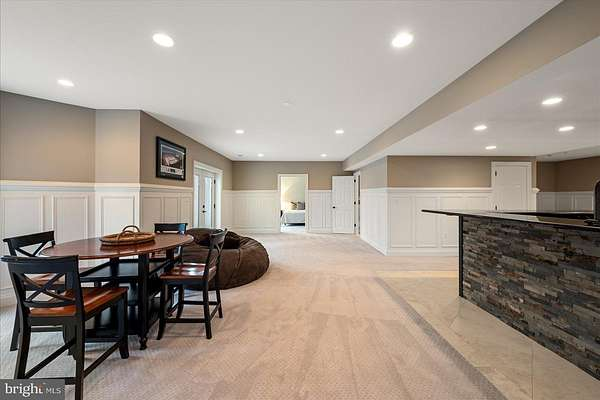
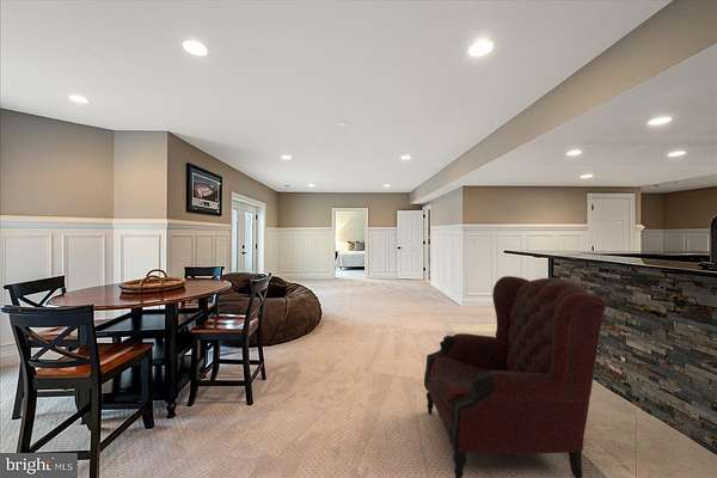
+ armchair (501, 360)
